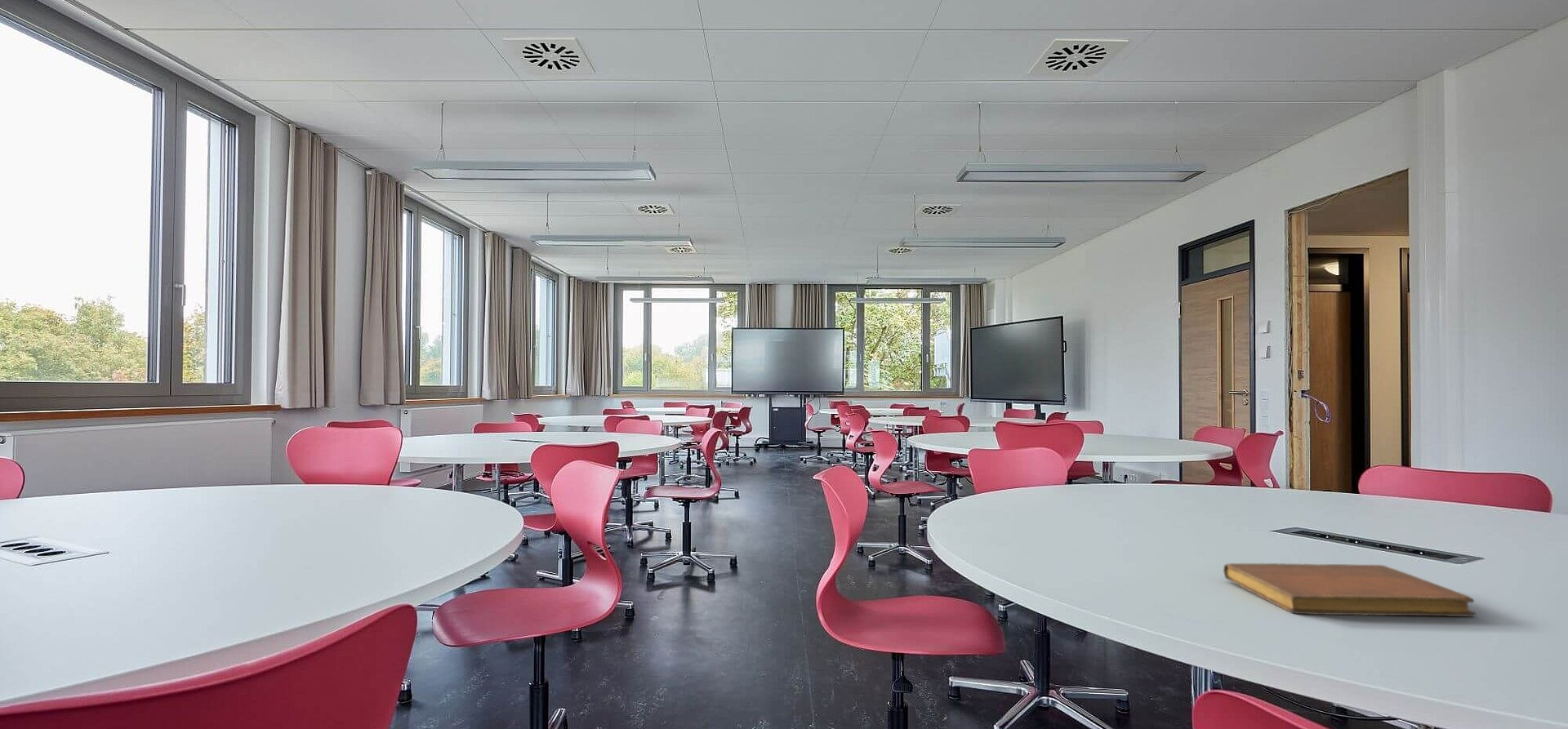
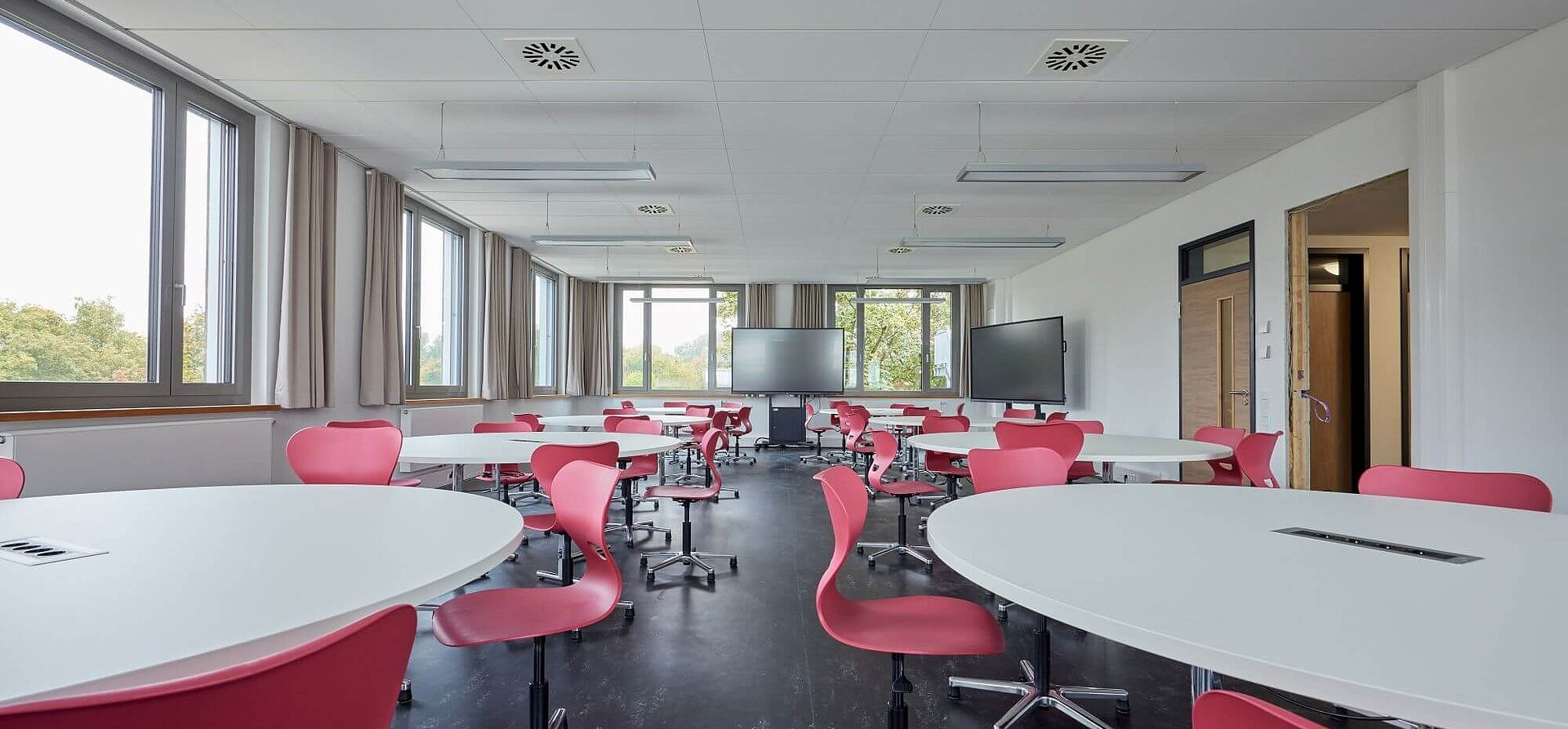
- notebook (1339, 586)
